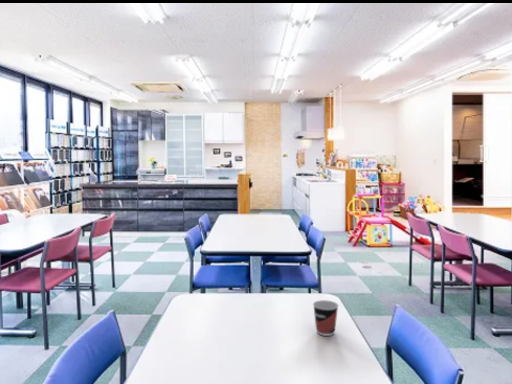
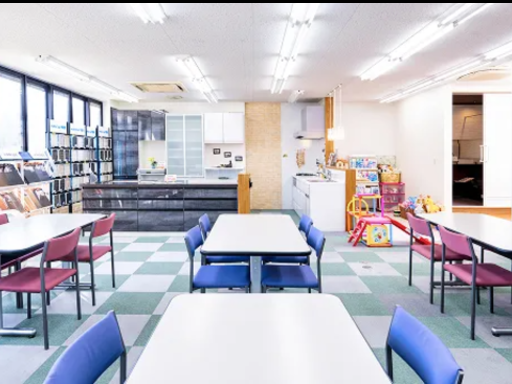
- cup (325, 318)
